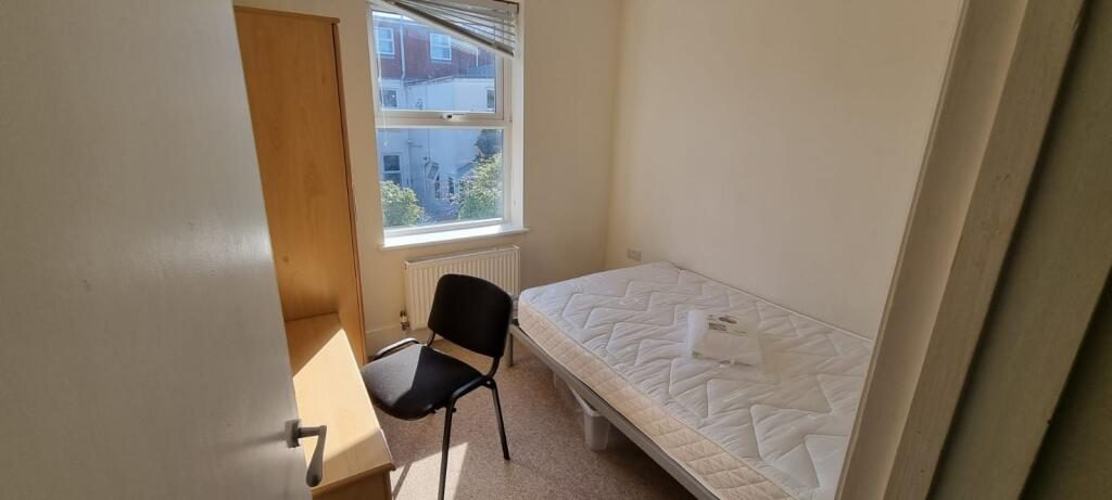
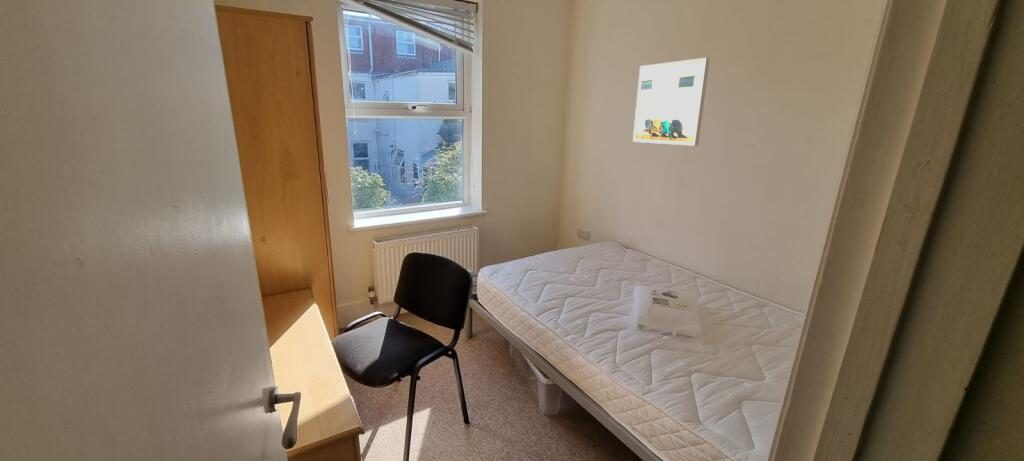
+ wall art (667, 103)
